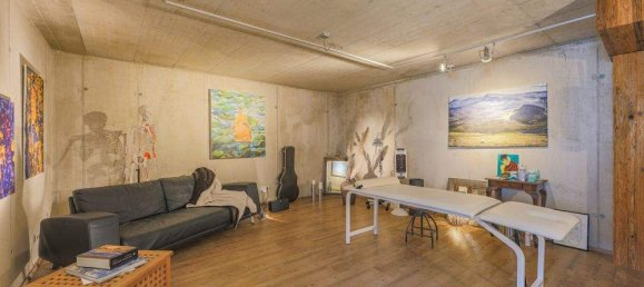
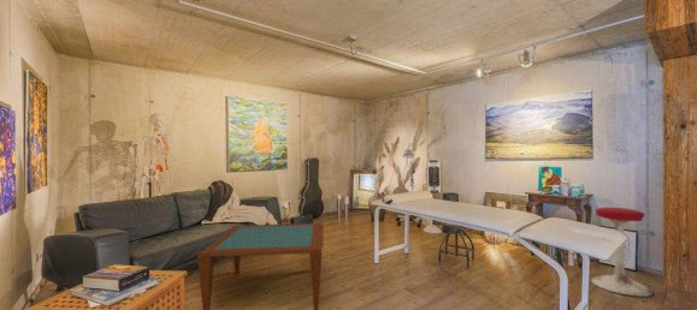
+ coffee table (271, 254)
+ stool (620, 248)
